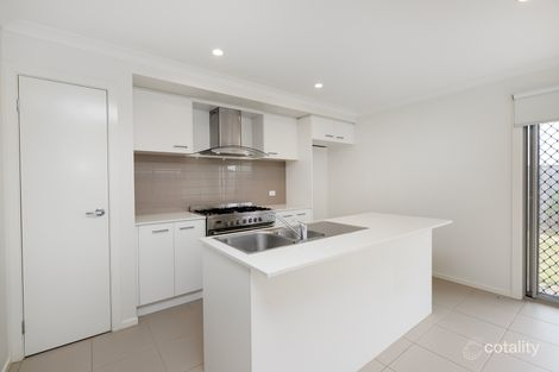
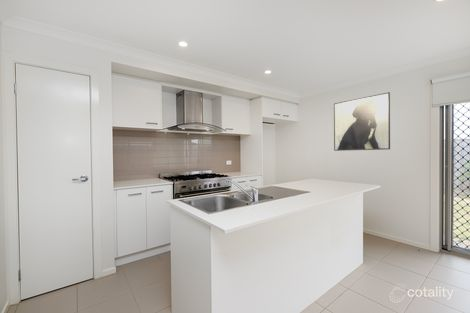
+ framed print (359, 124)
